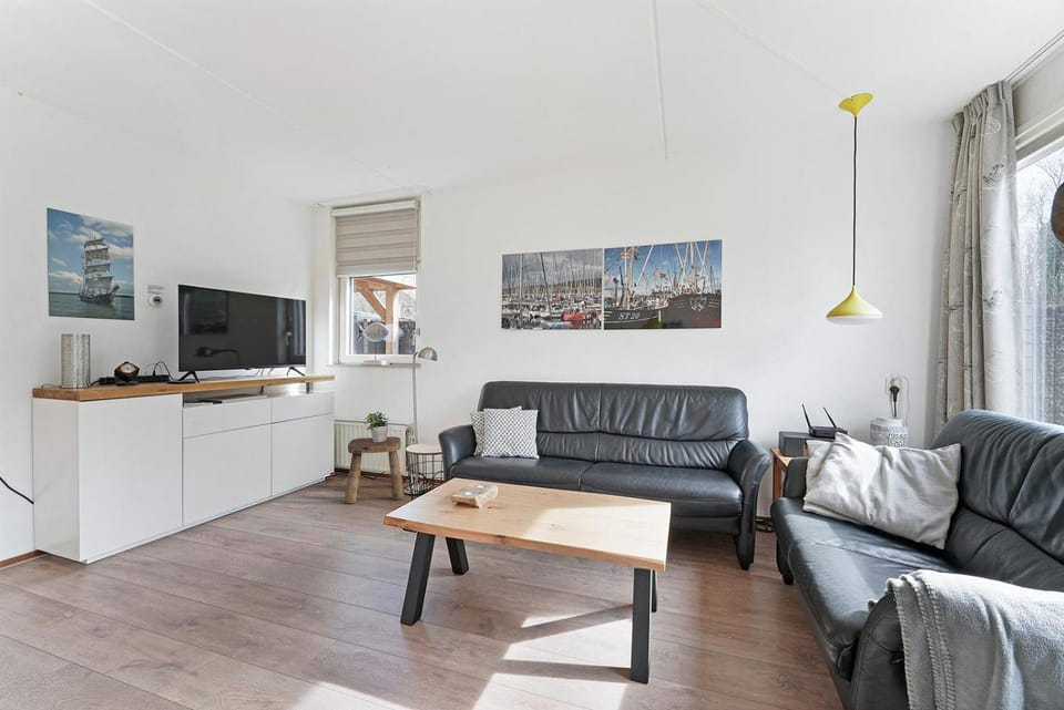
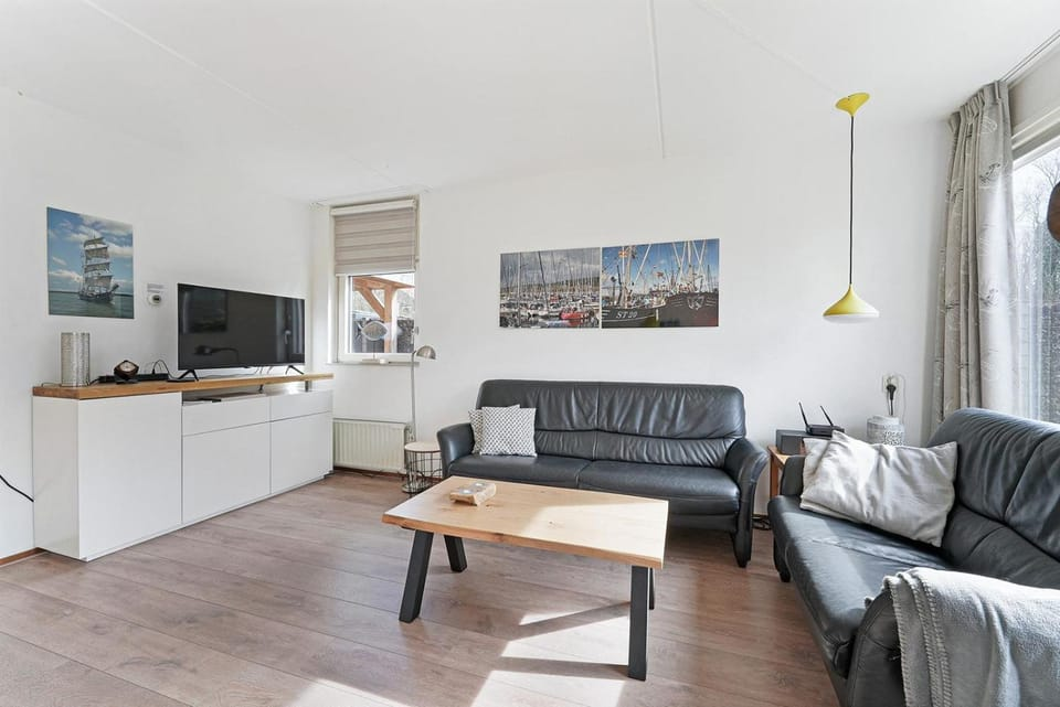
- potted plant (375, 425)
- stool (360, 466)
